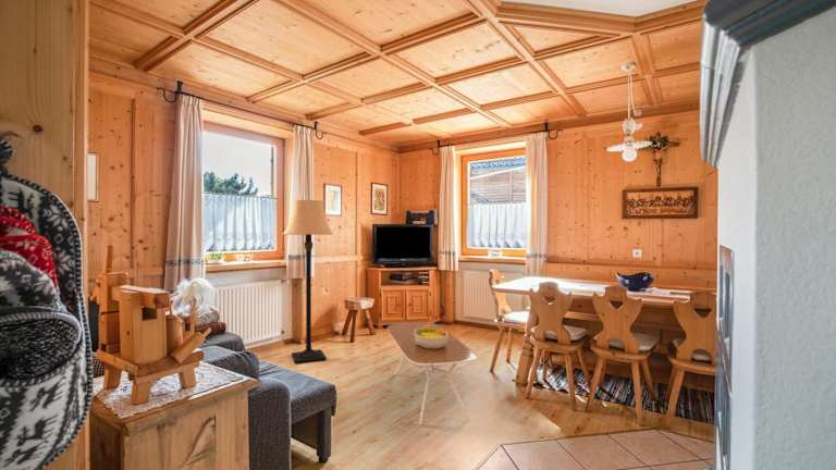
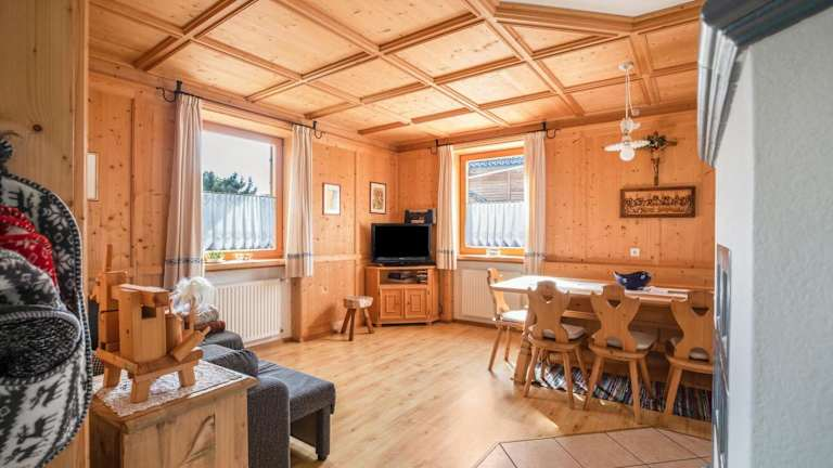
- lamp (308, 279)
- coffee table (426, 366)
- fruit bowl (430, 335)
